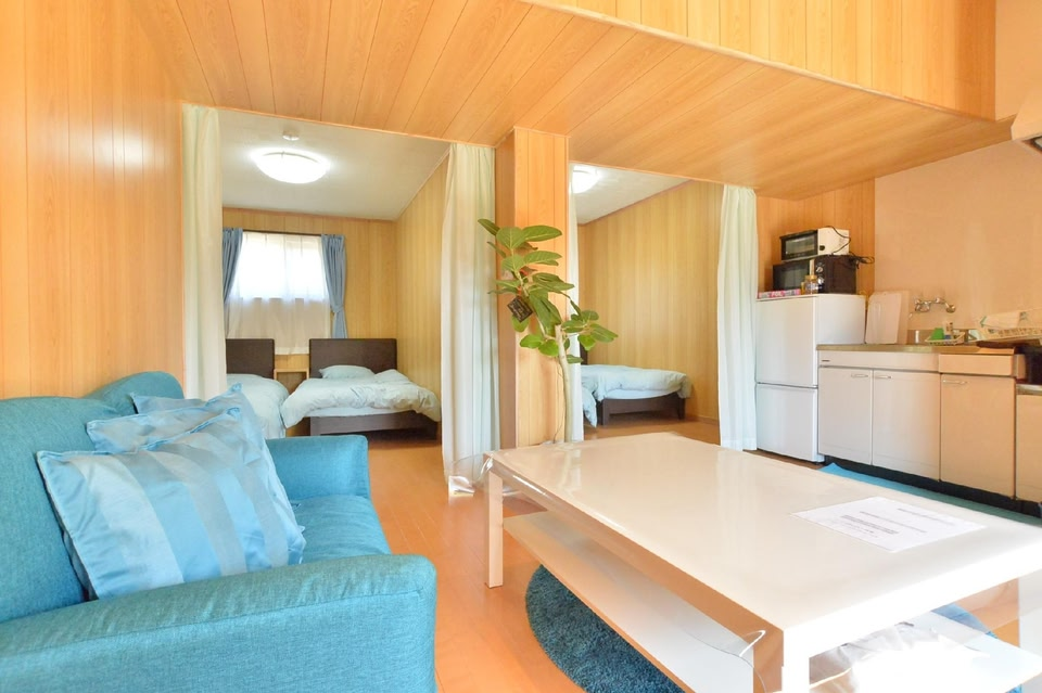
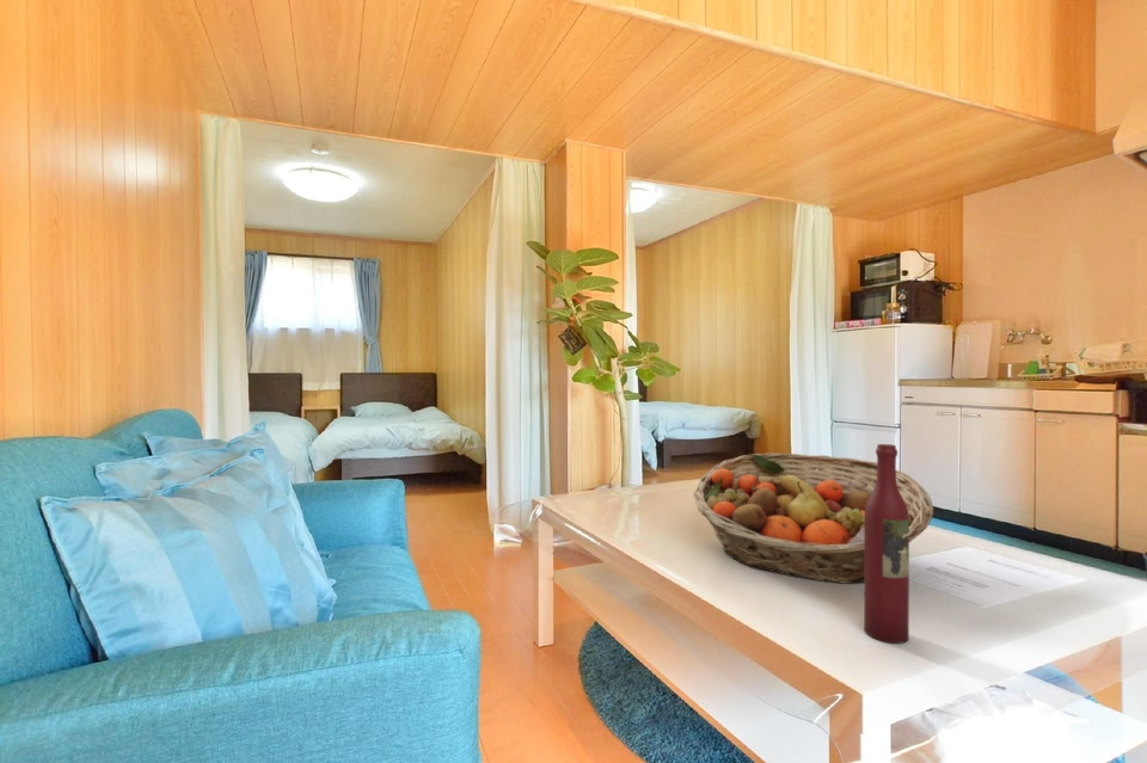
+ fruit basket (802, 510)
+ wine bottle (885, 539)
